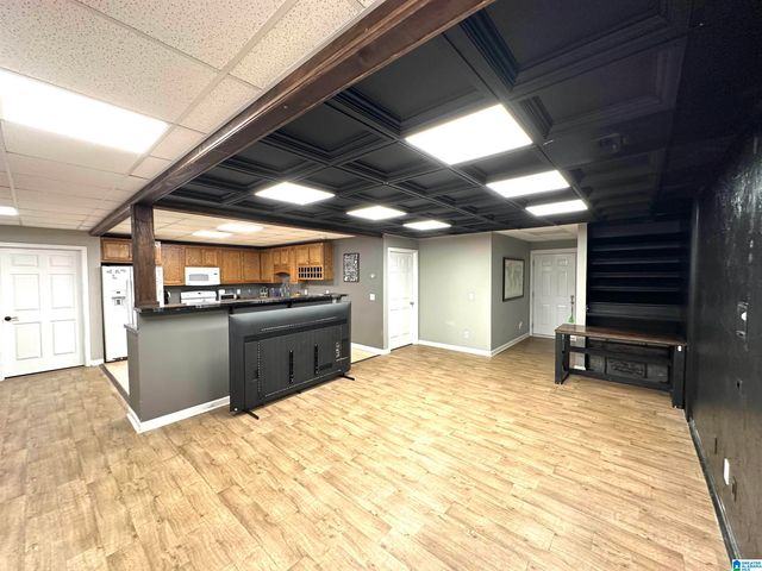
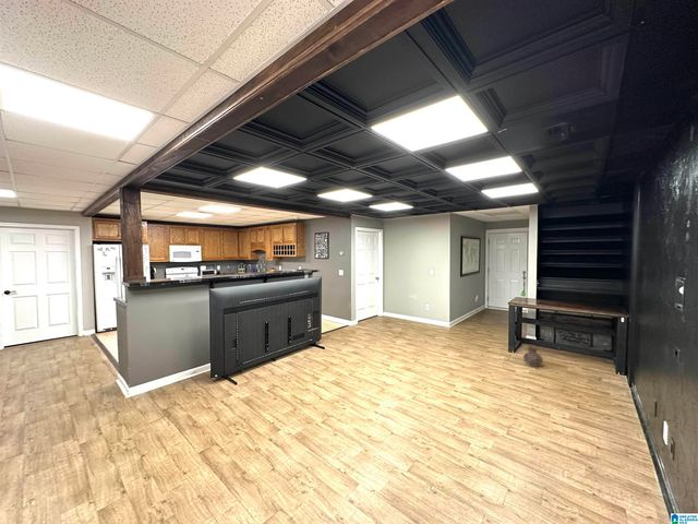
+ ceramic jug (532, 356)
